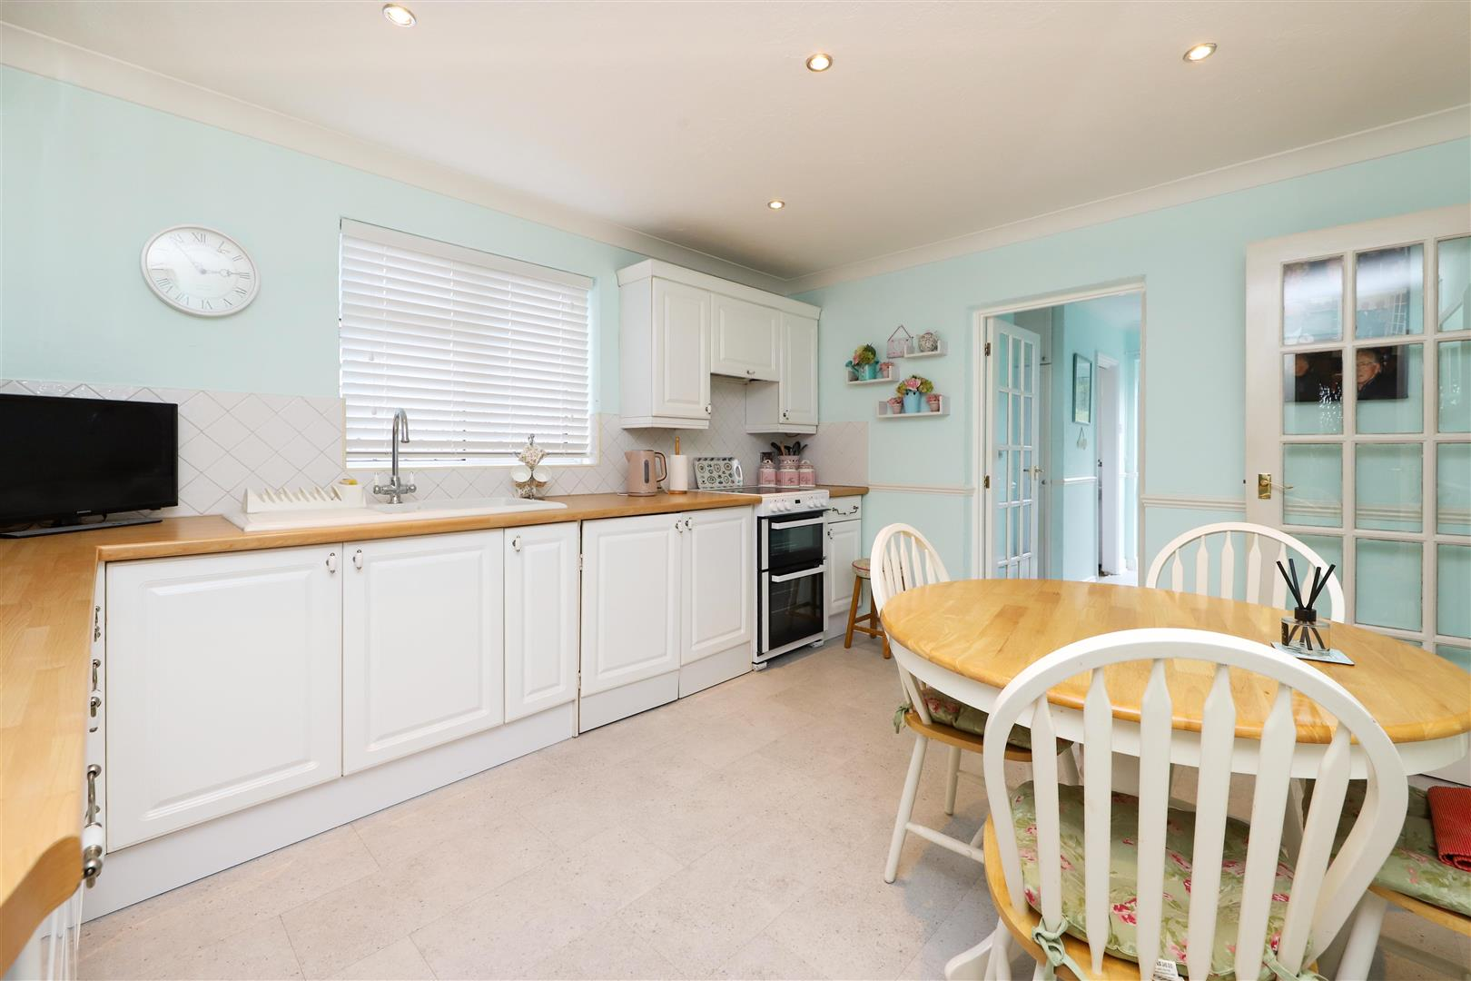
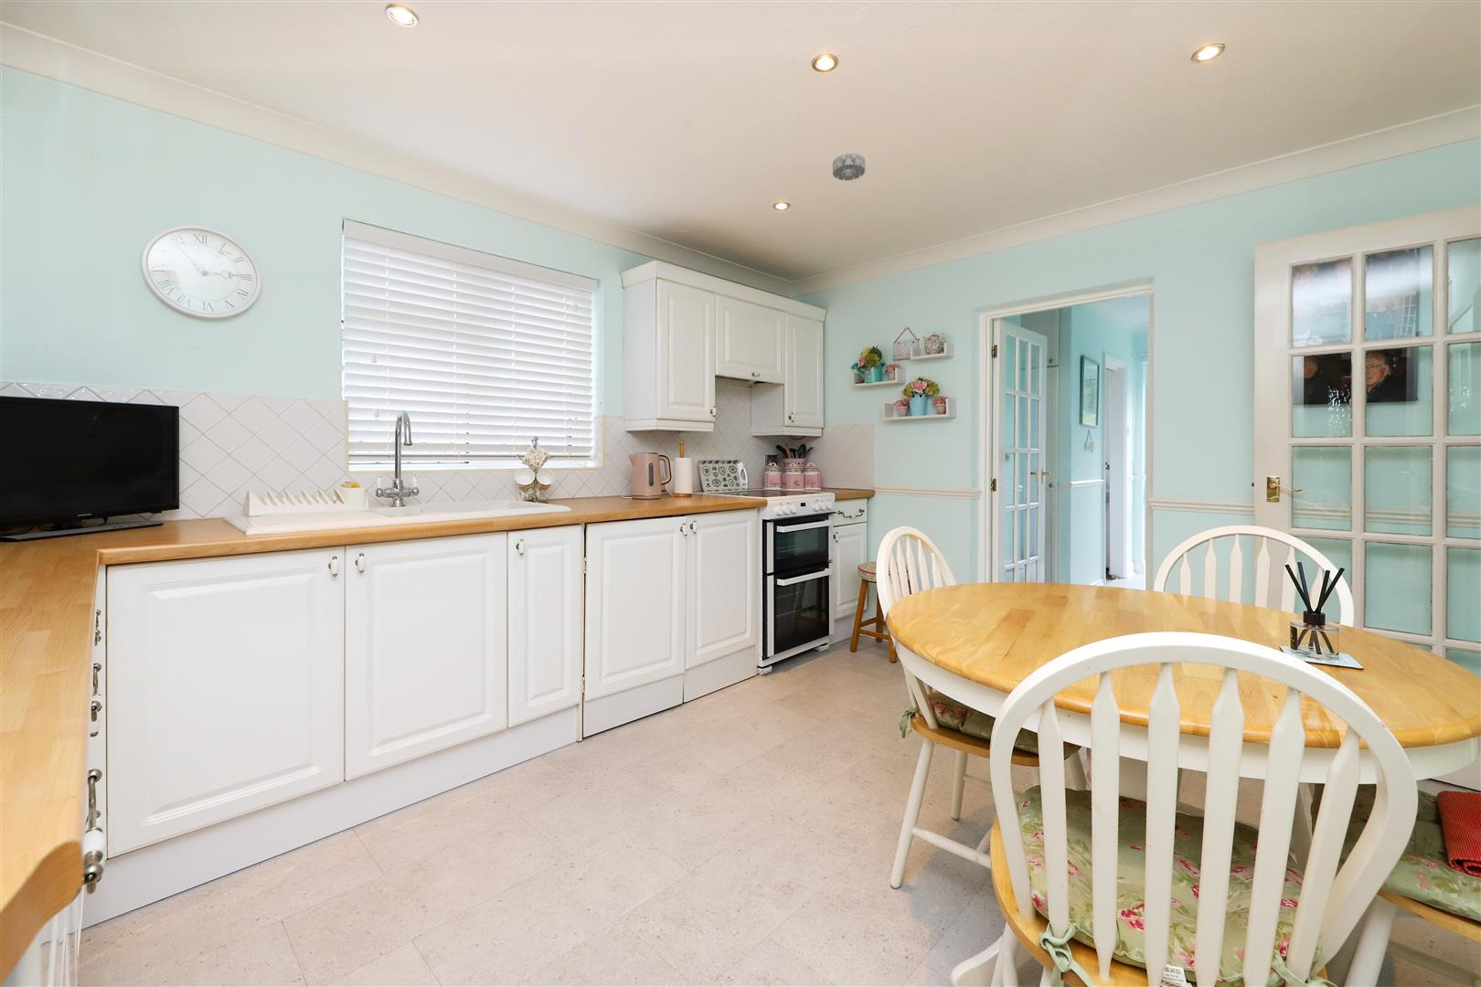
+ smoke detector (848, 165)
